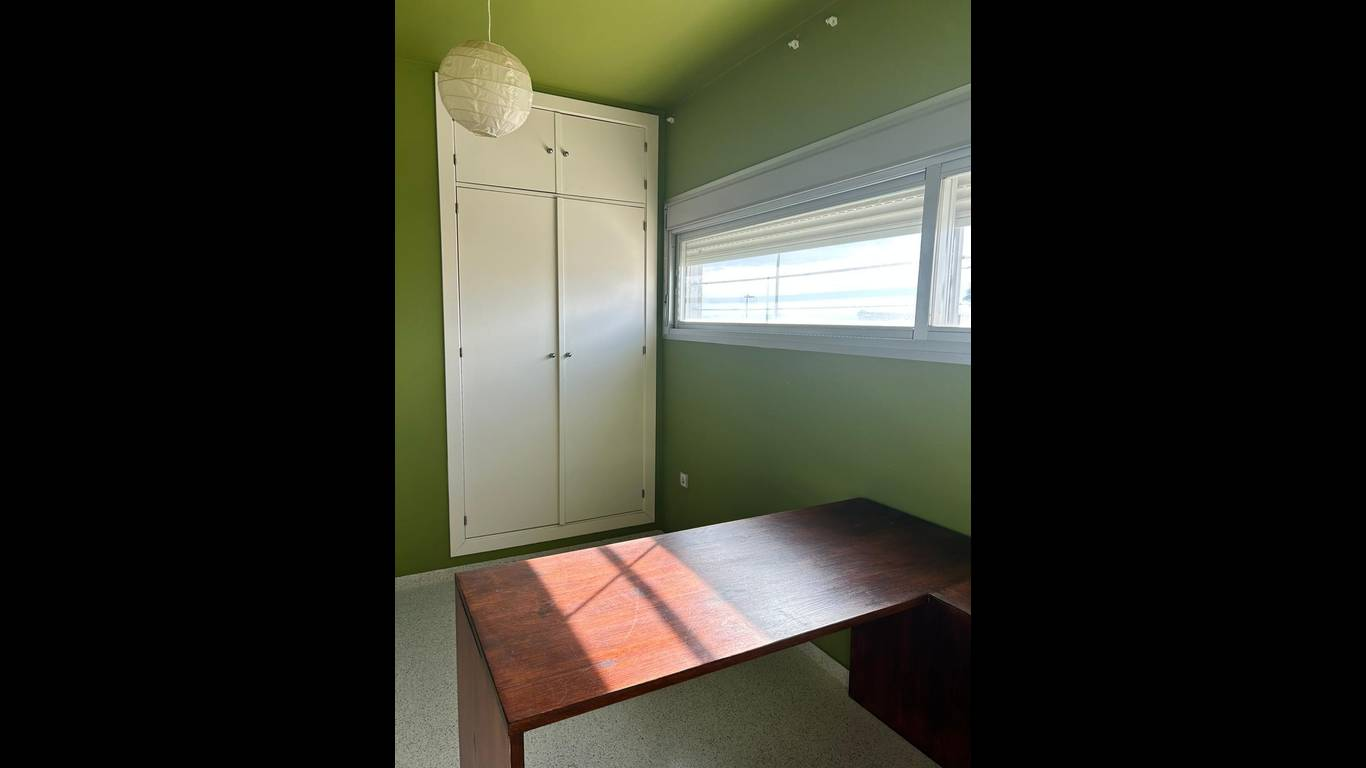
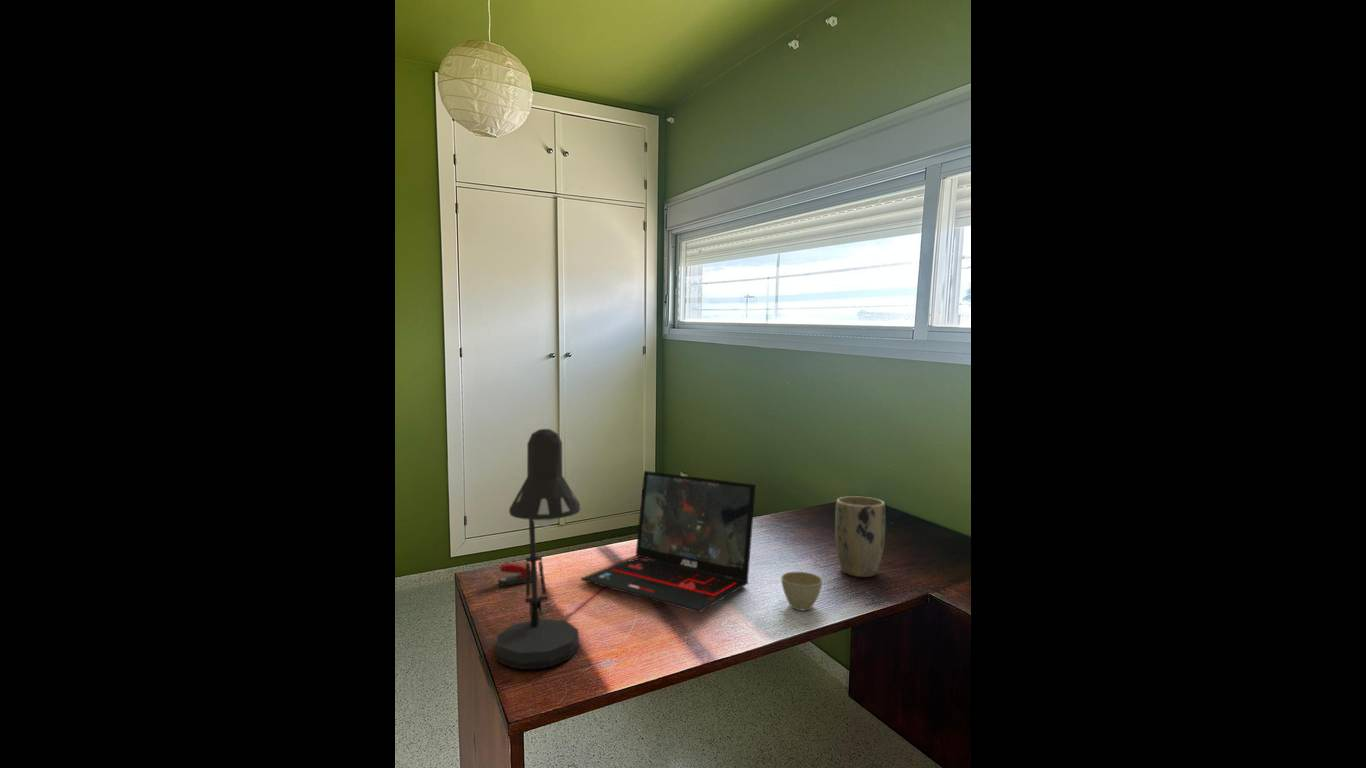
+ laptop (668, 533)
+ stapler (516, 572)
+ plant pot (859, 536)
+ flower pot (801, 592)
+ desk lamp (534, 540)
